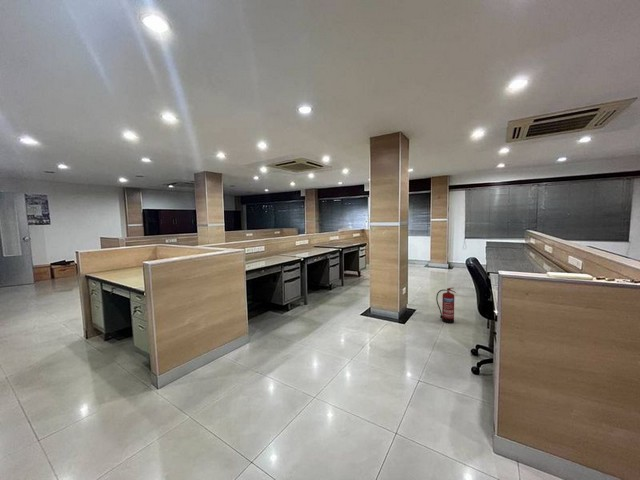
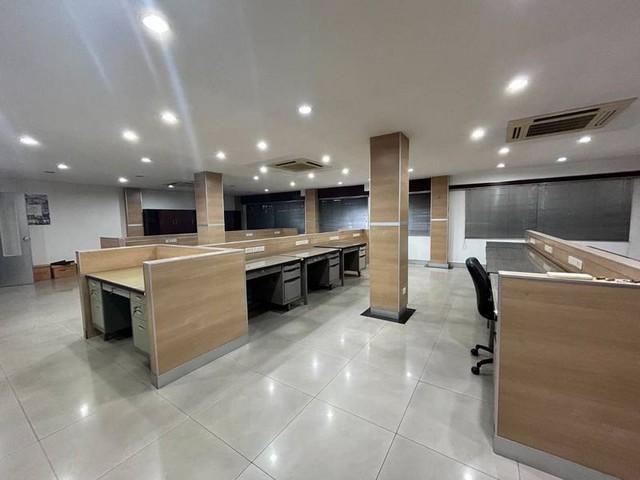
- fire extinguisher (445, 303)
